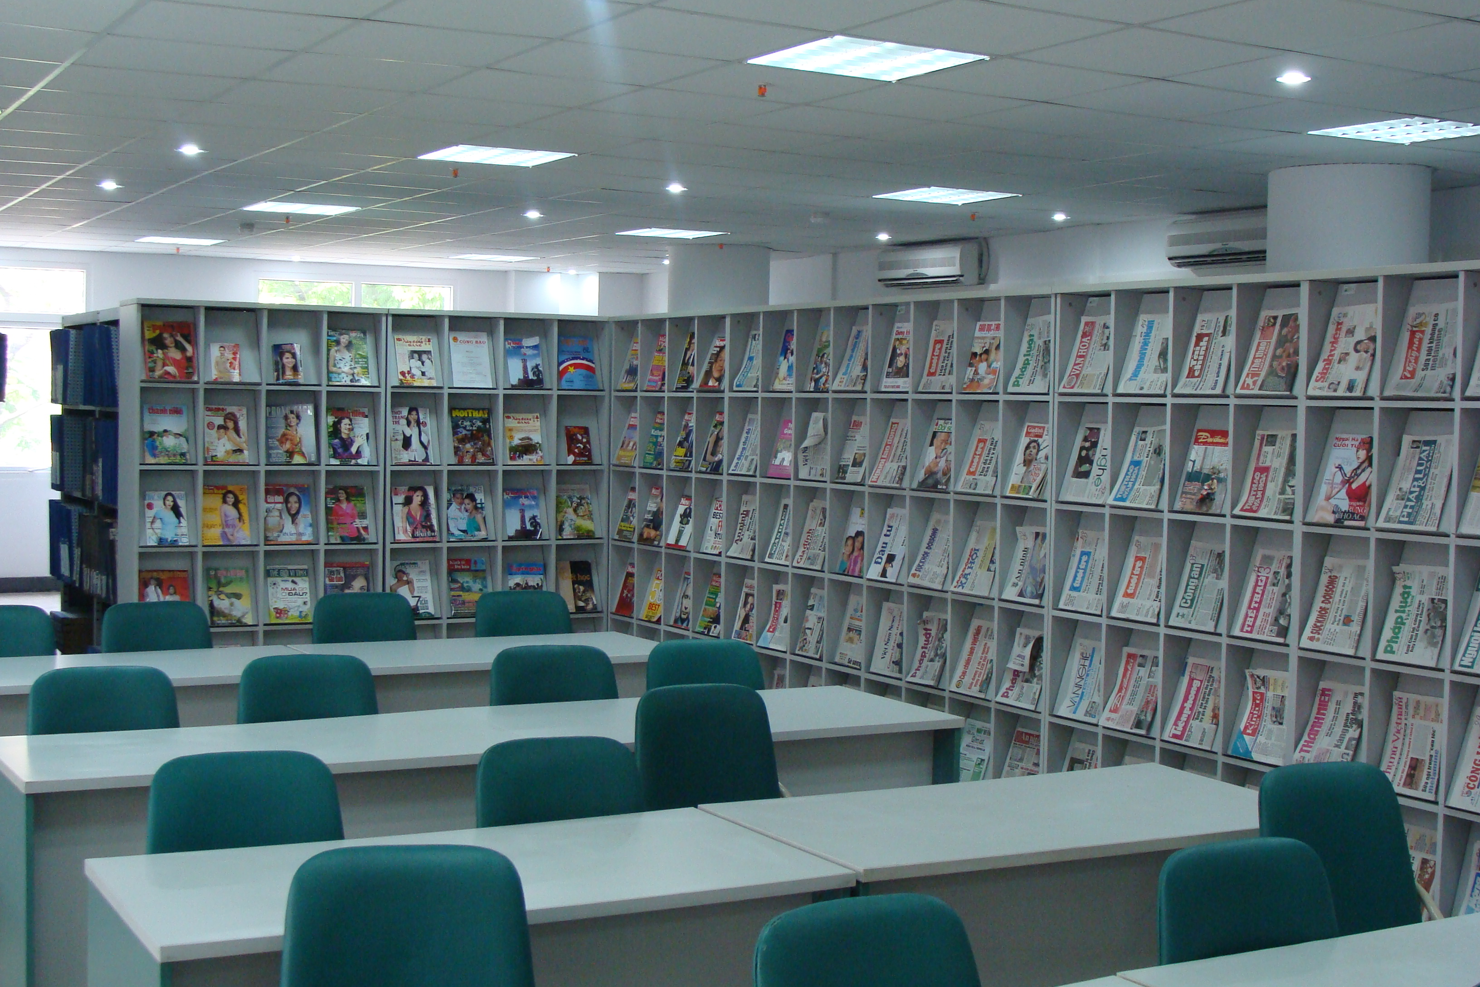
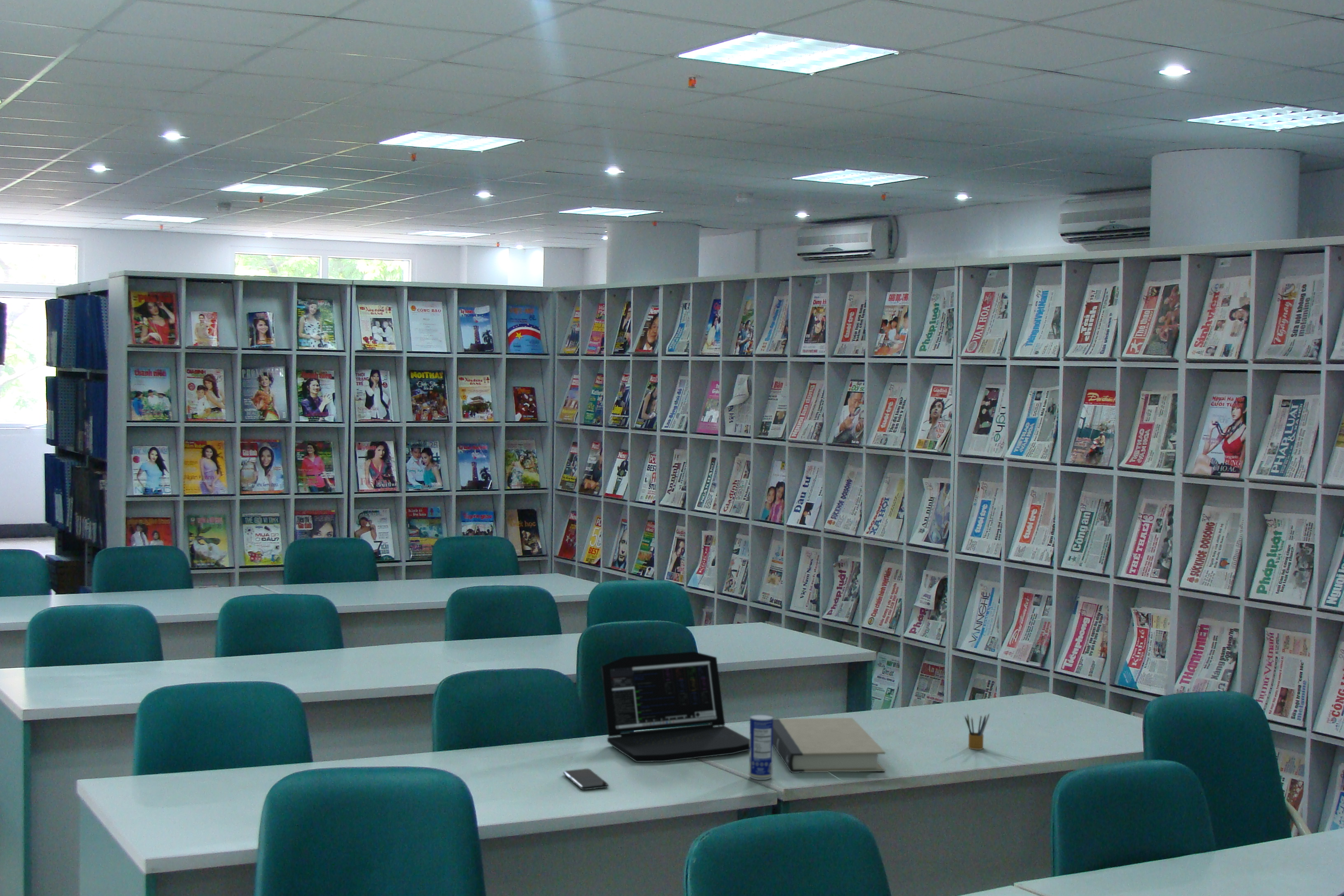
+ pencil box (975, 733)
+ laptop (678, 705)
+ book (822, 744)
+ smartphone (586, 779)
+ beverage can (761, 747)
